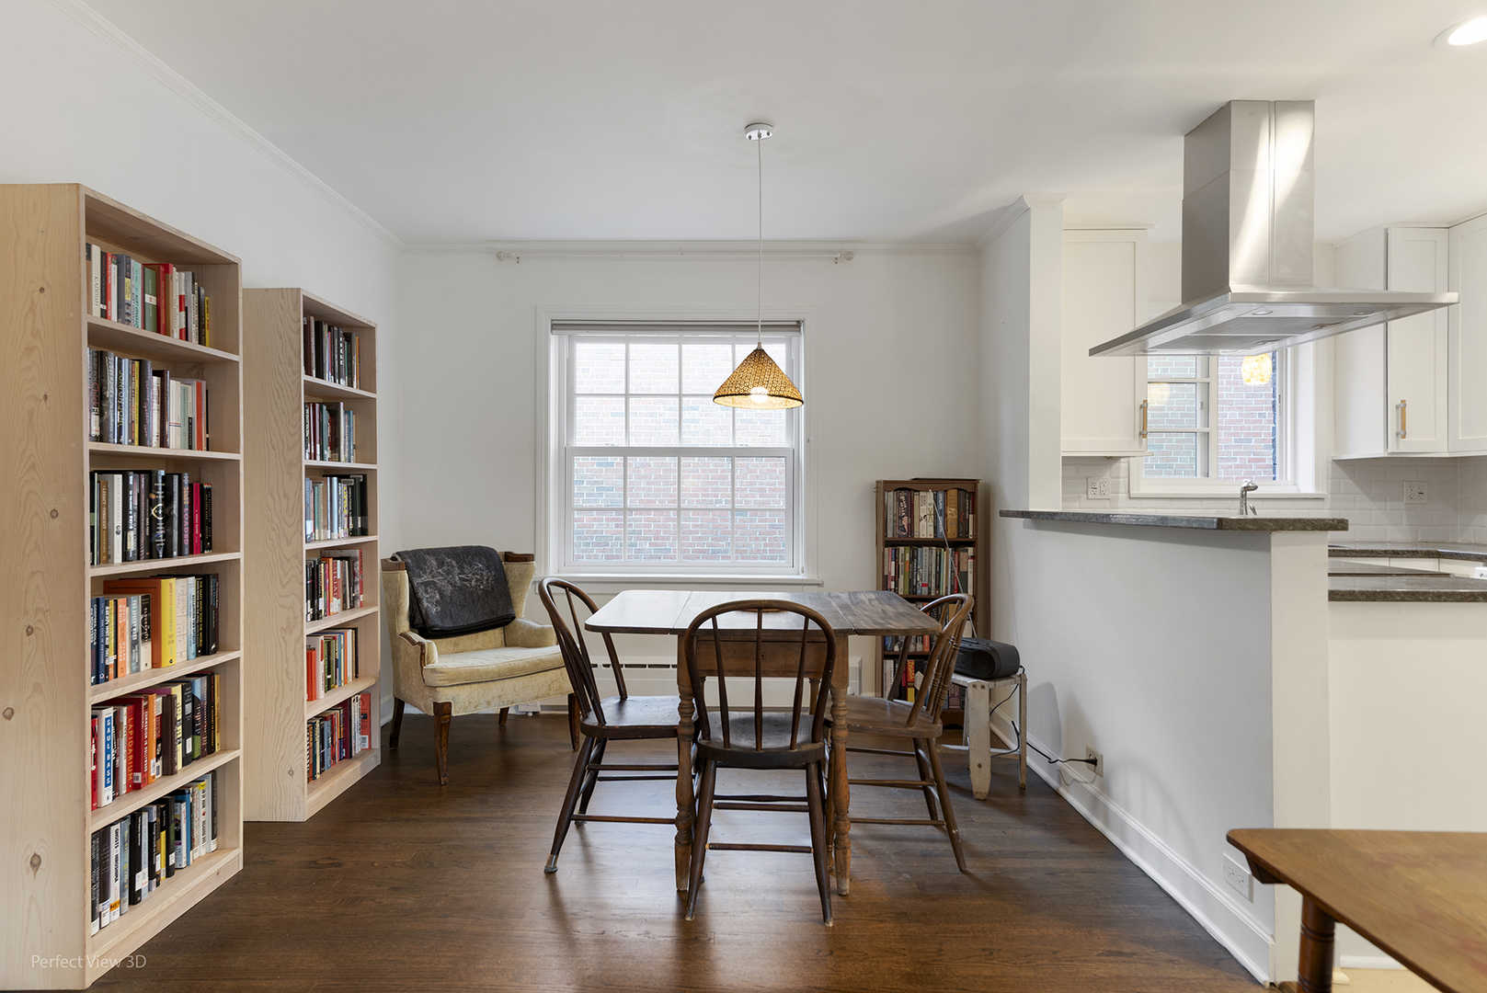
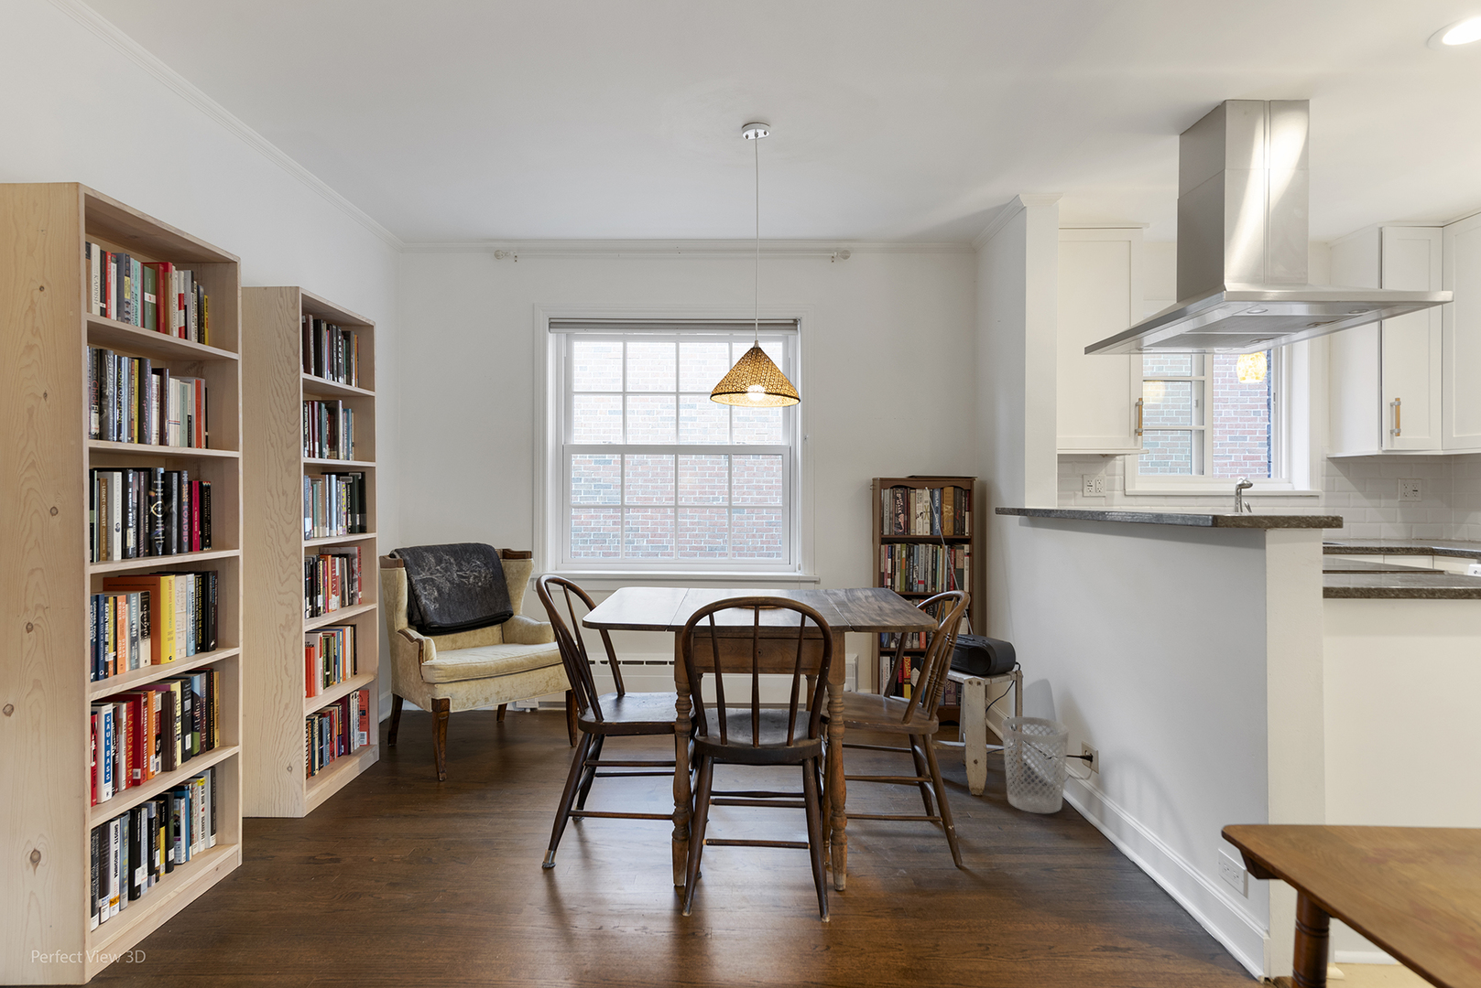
+ wastebasket (1034, 764)
